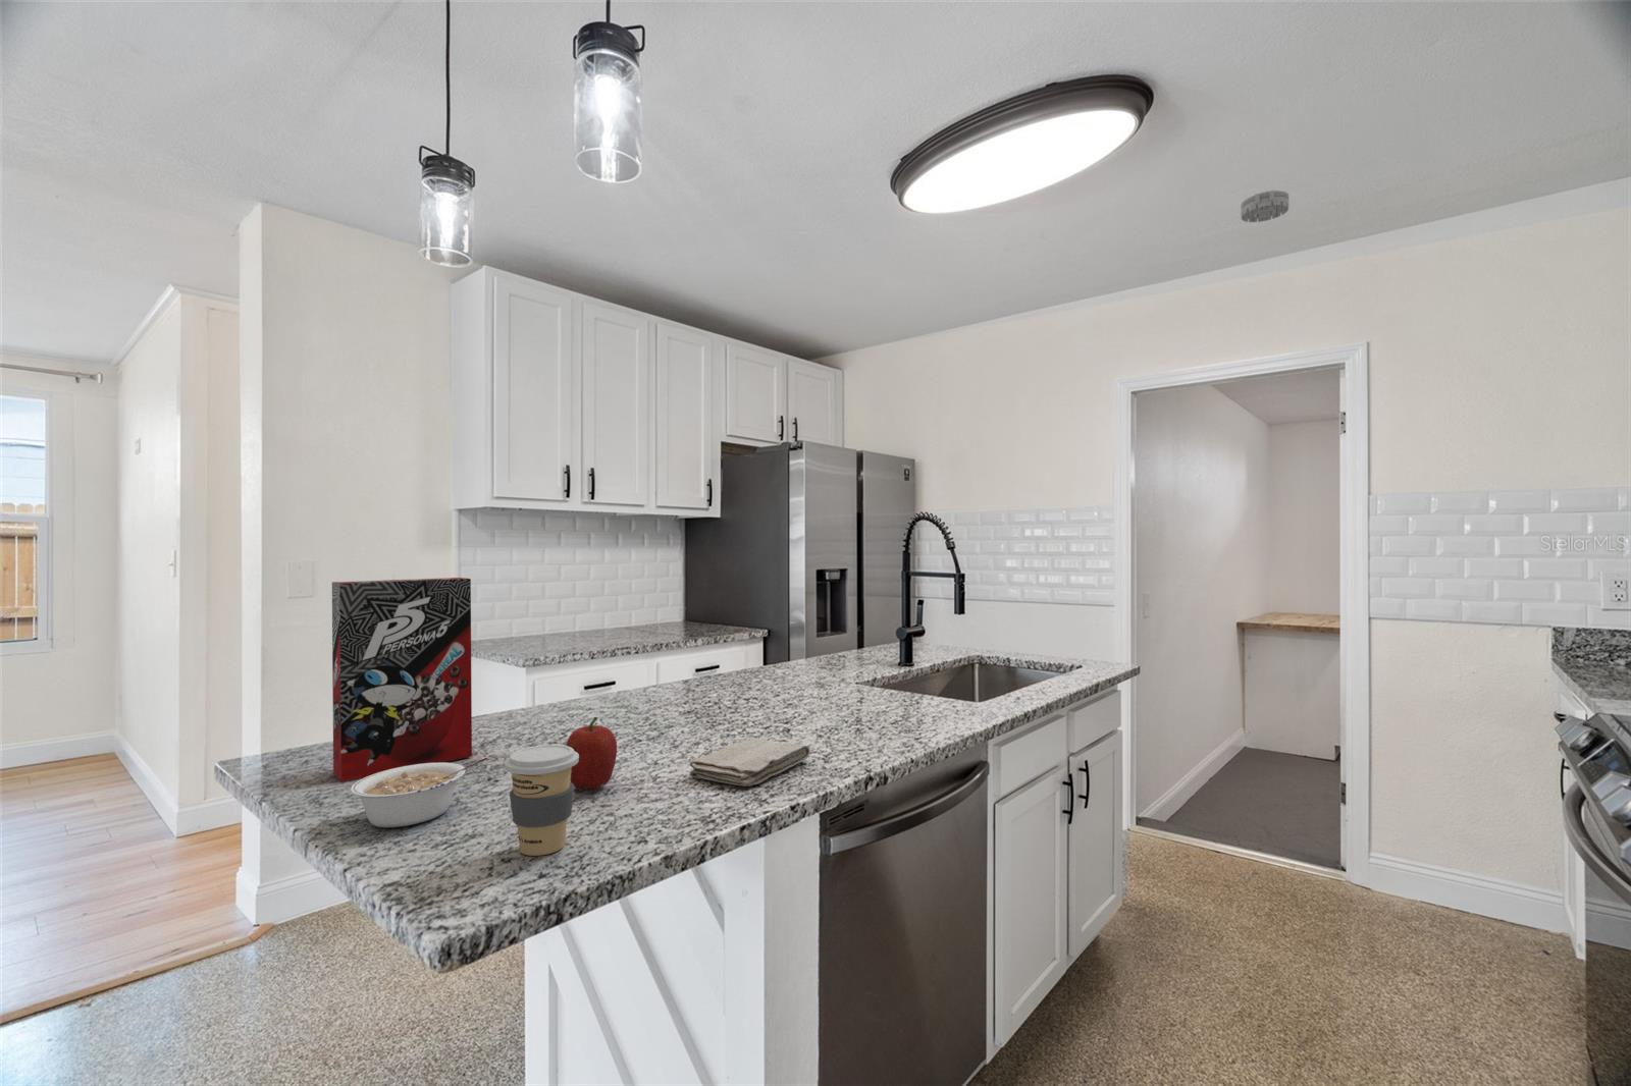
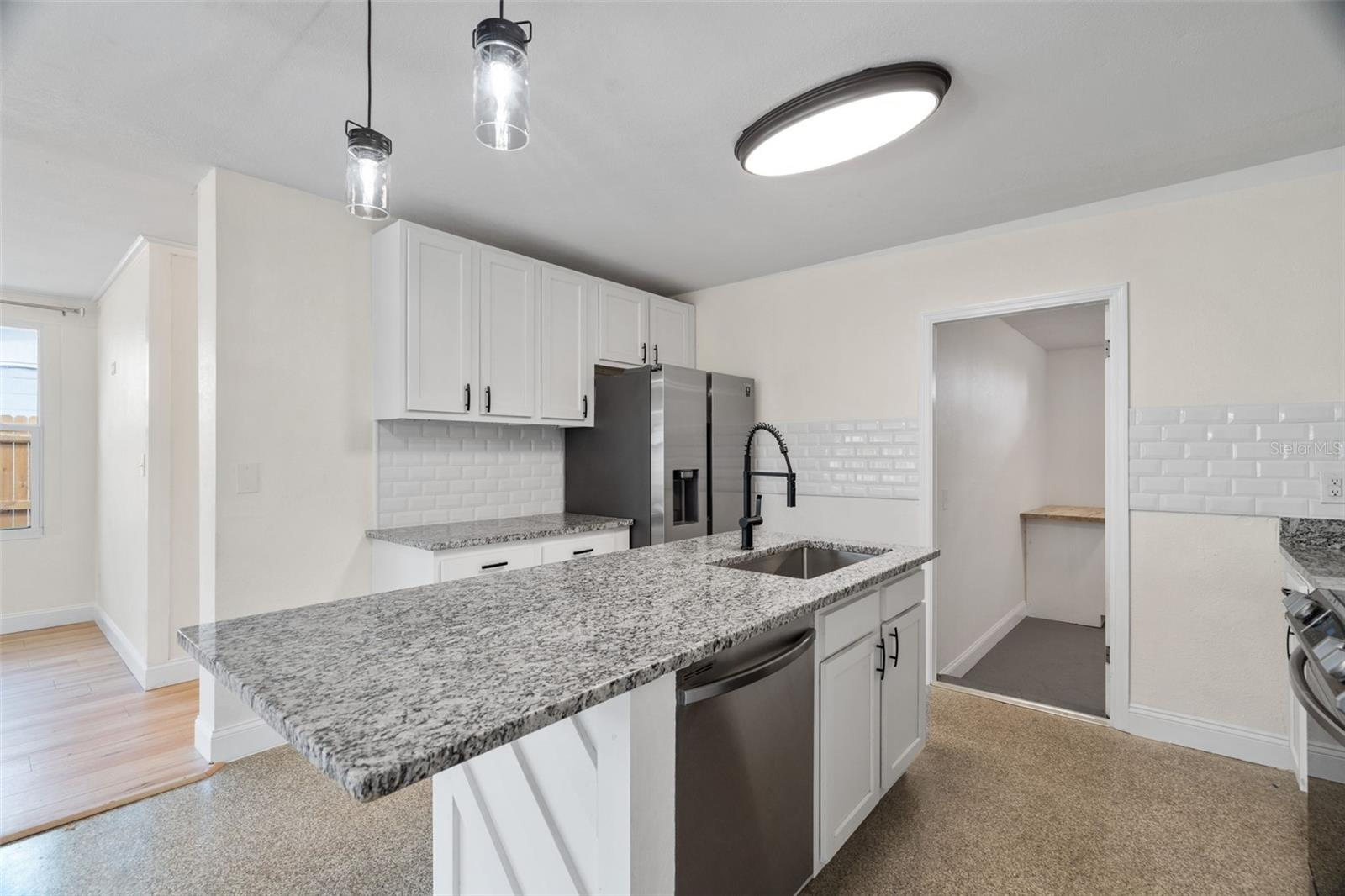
- coffee cup (542, 799)
- washcloth (751, 758)
- smoke detector (1264, 206)
- cereal box (404, 673)
- legume (414, 790)
- fruit (592, 753)
